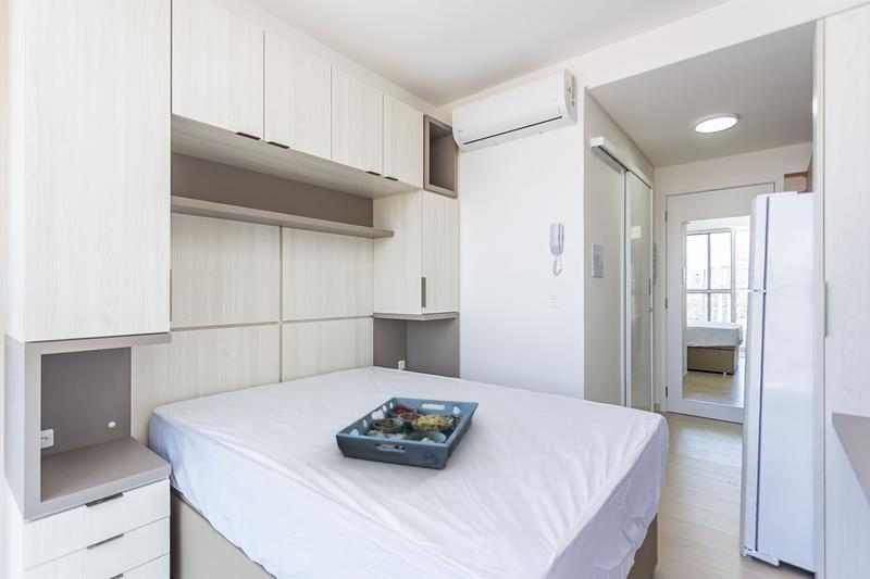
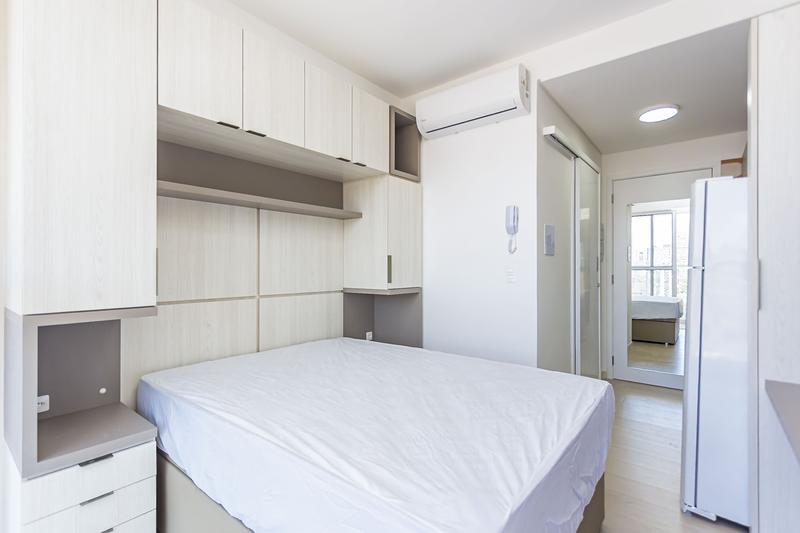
- serving tray (415, 425)
